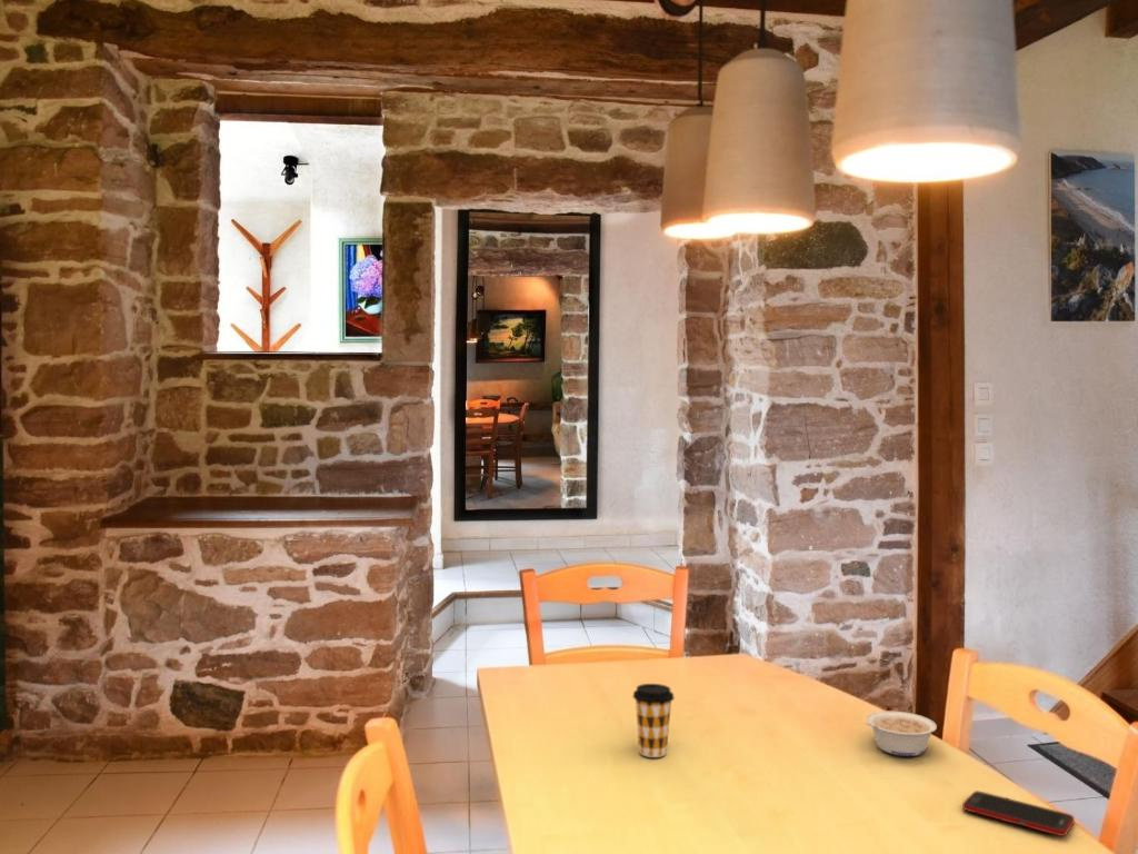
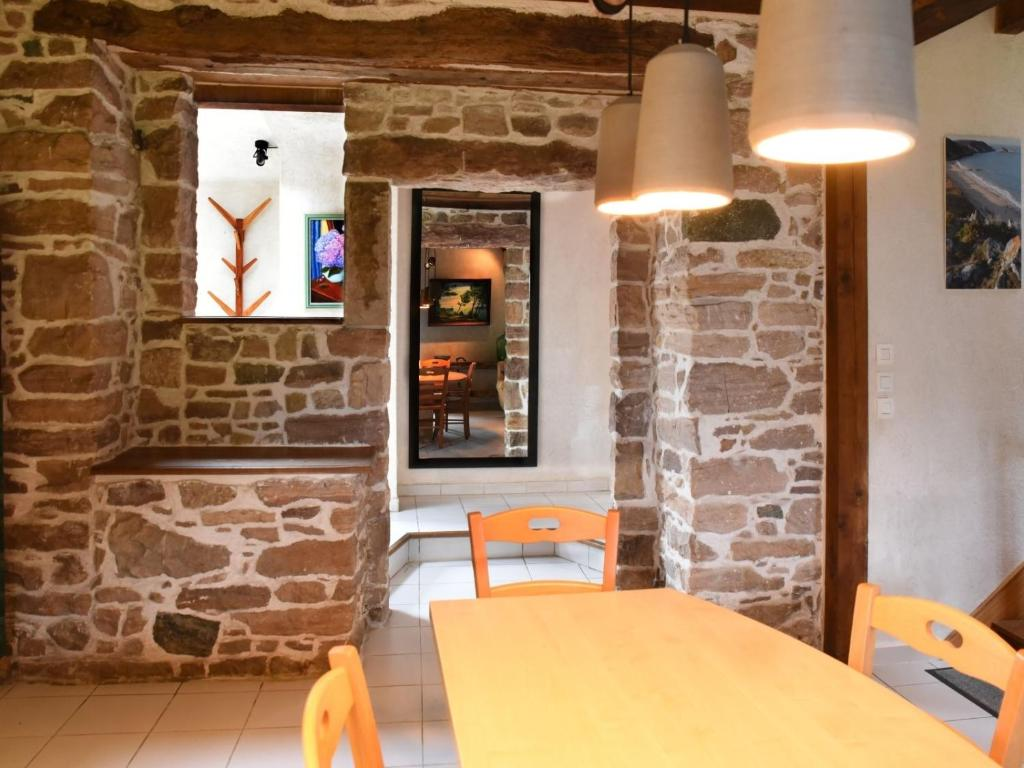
- cell phone (1017, 812)
- legume (900, 733)
- coffee cup (652, 719)
